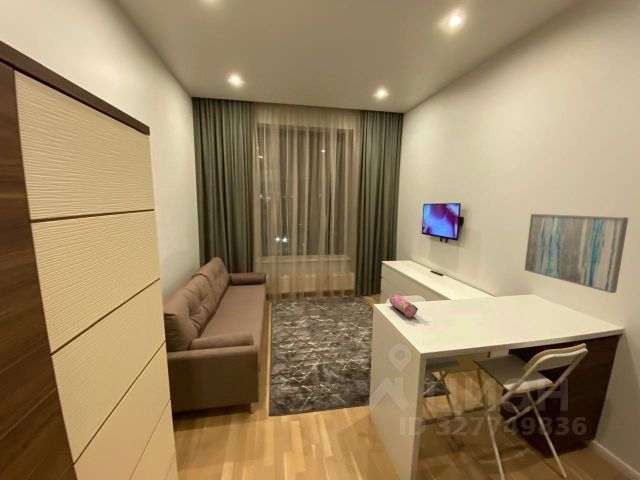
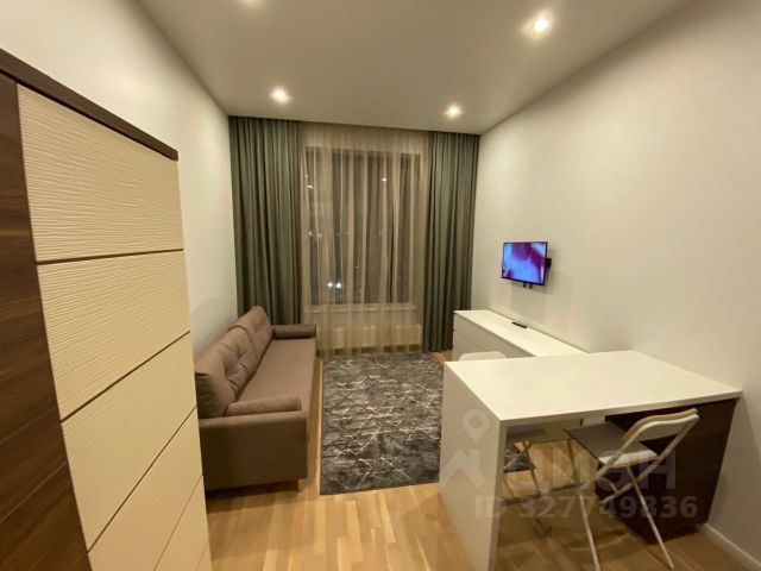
- pencil case (402, 304)
- wall art (568, 248)
